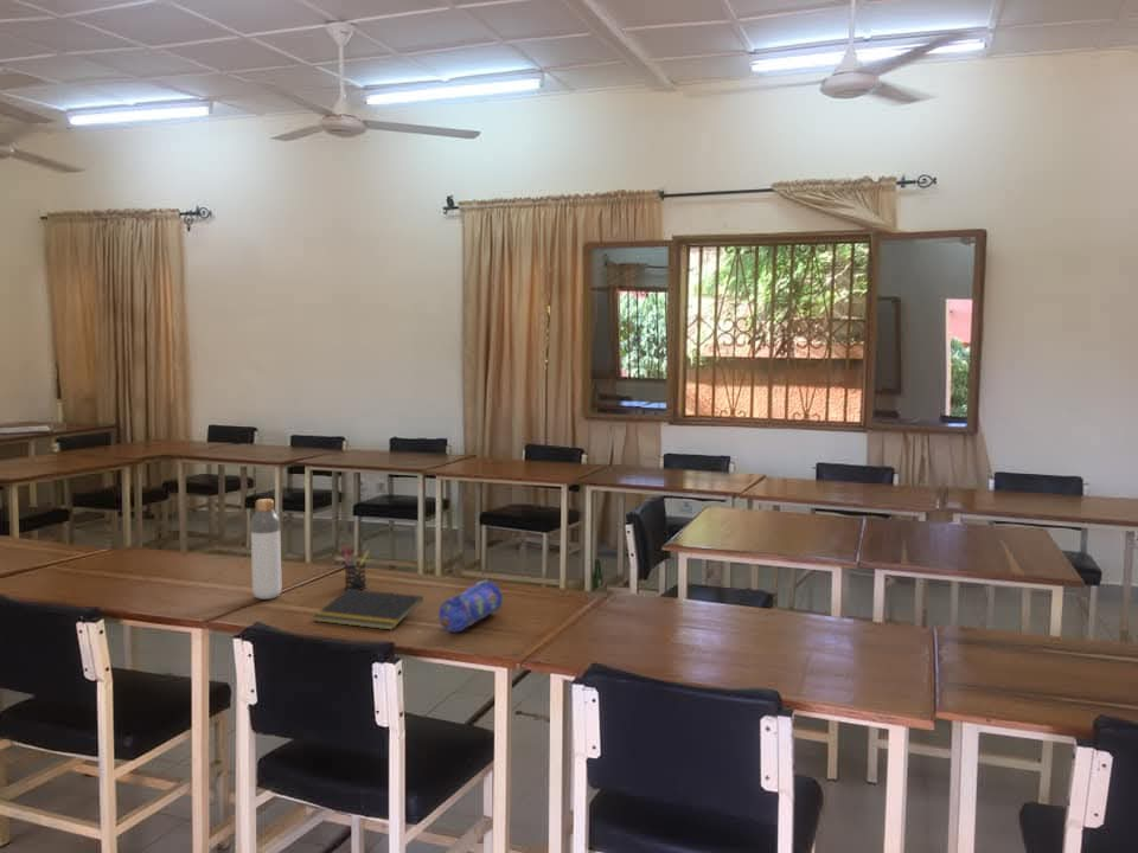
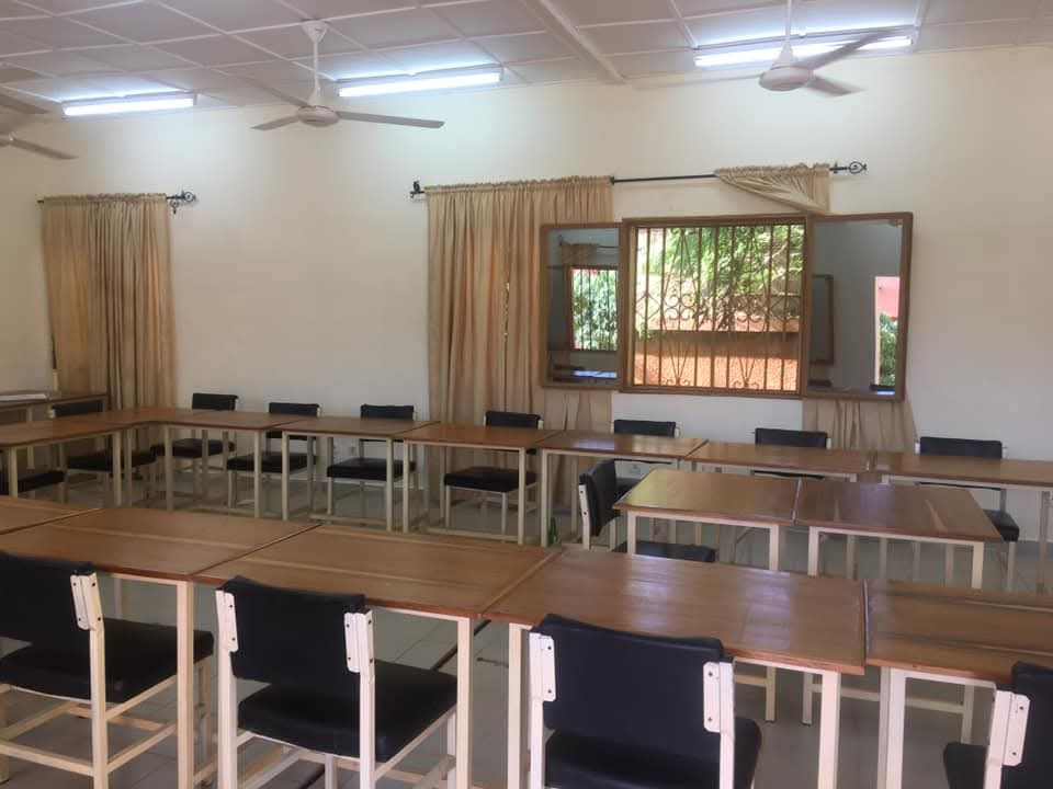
- pencil case (472, 603)
- bottle (266, 549)
- pen holder (353, 566)
- notepad (369, 608)
